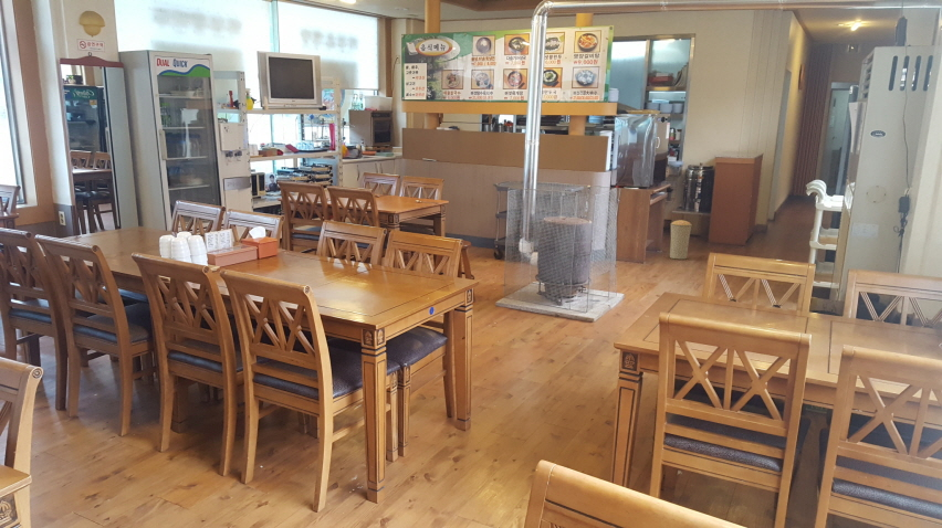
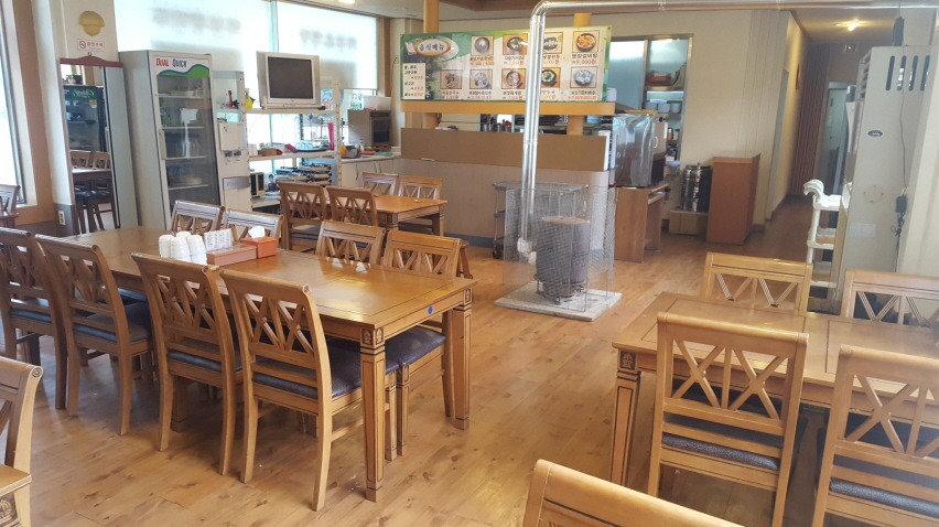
- trash can (679, 239)
